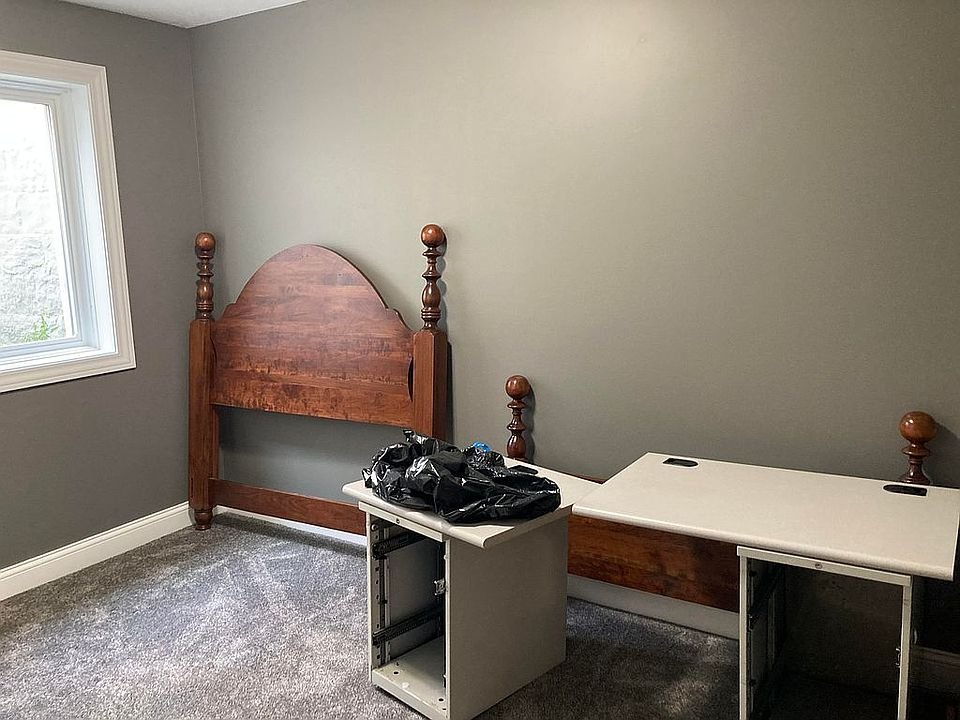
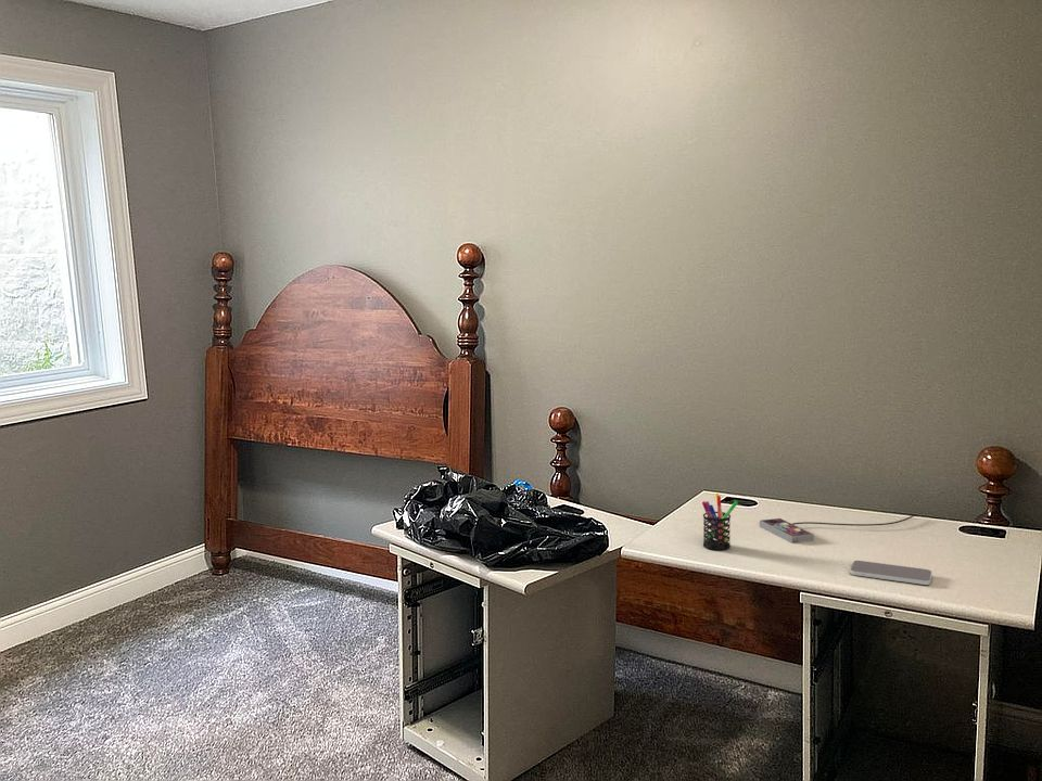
+ game controller (834, 523)
+ smartphone (890, 572)
+ pen holder (720, 520)
